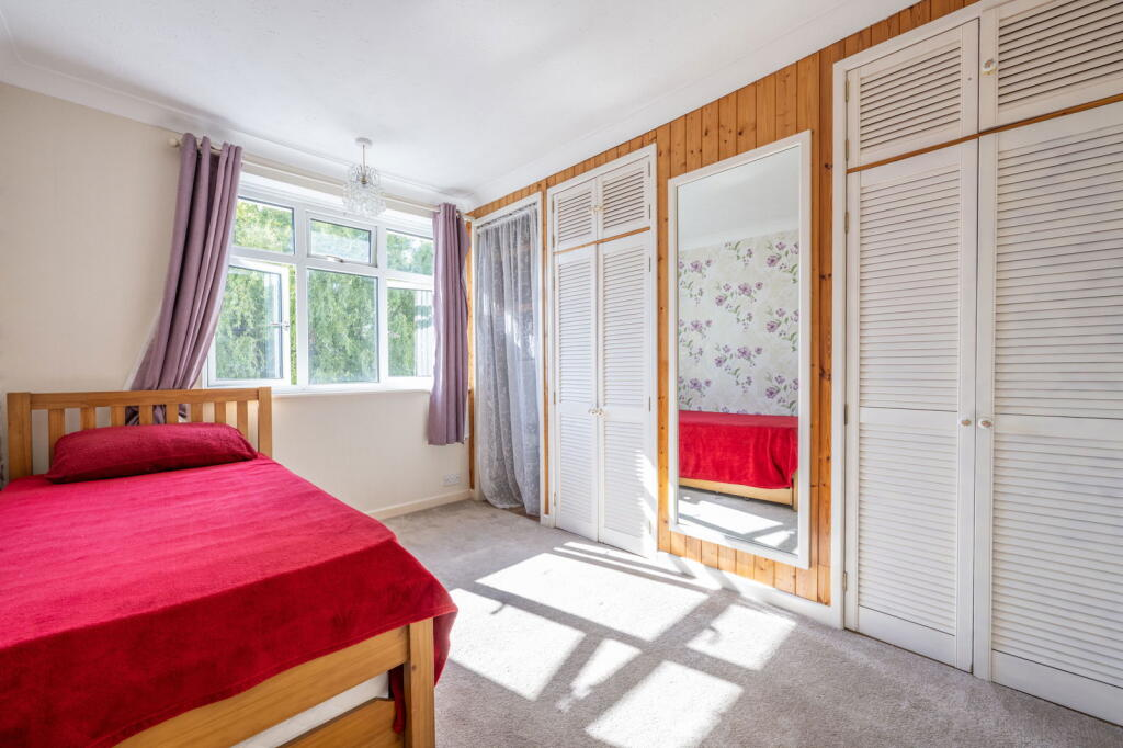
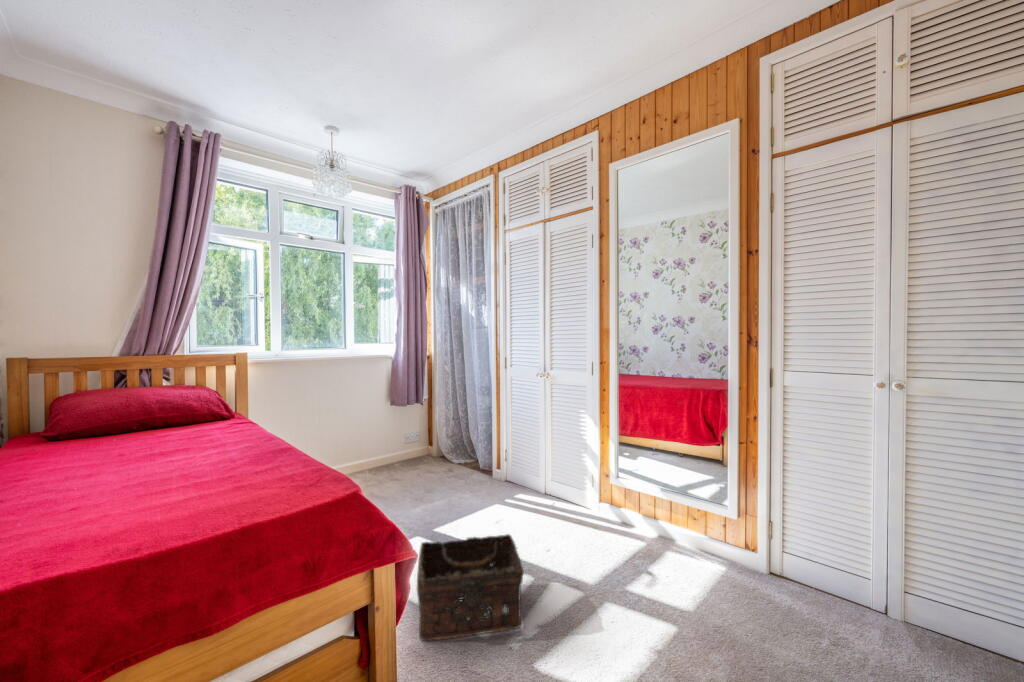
+ basket (468, 580)
